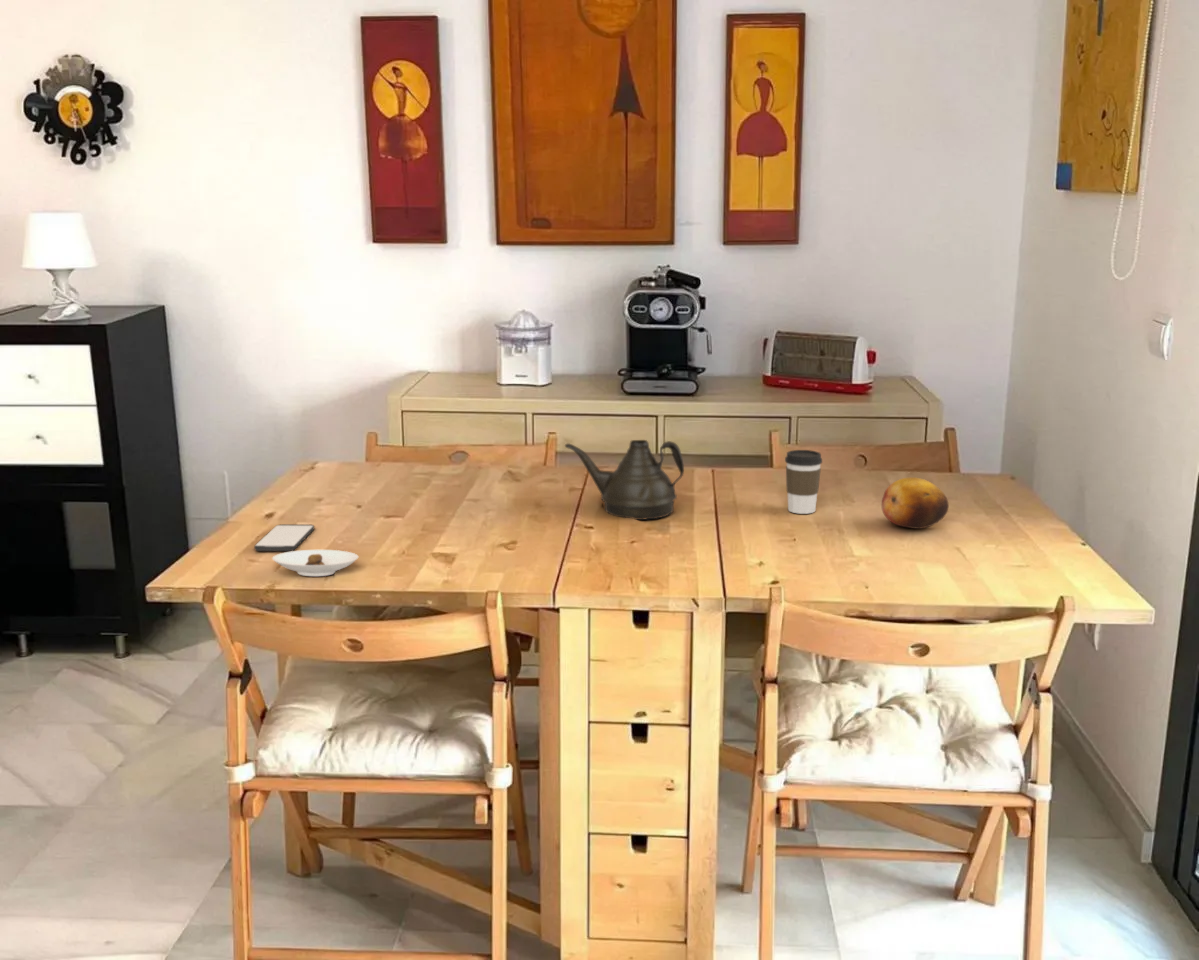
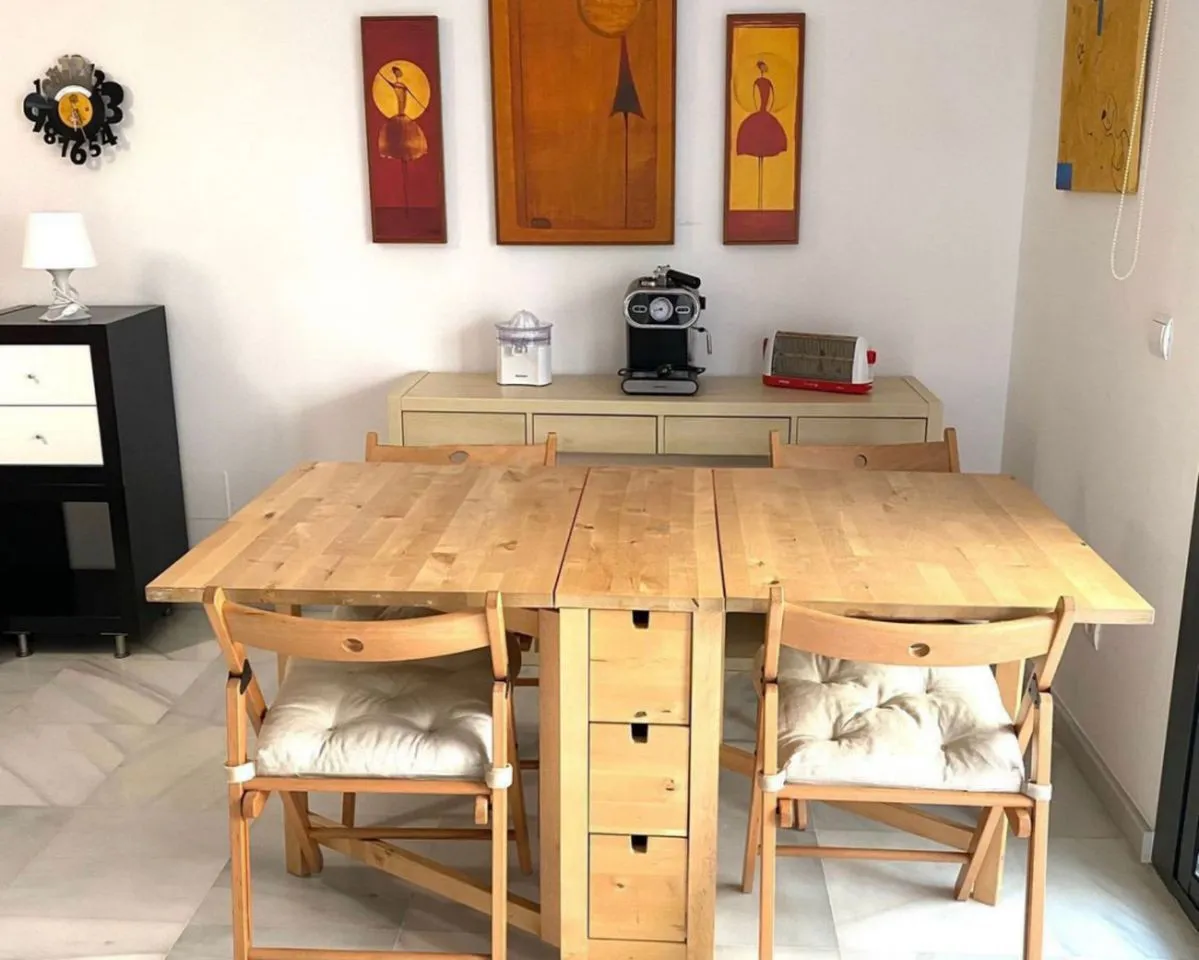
- teapot (624, 475)
- fruit (915, 502)
- saucer (315, 563)
- coffee cup (802, 481)
- smartphone (285, 537)
